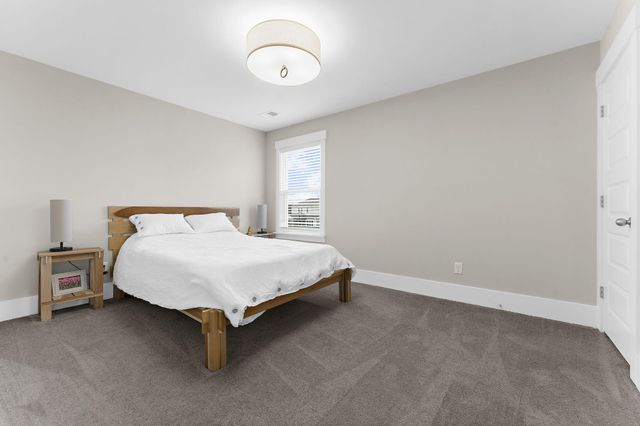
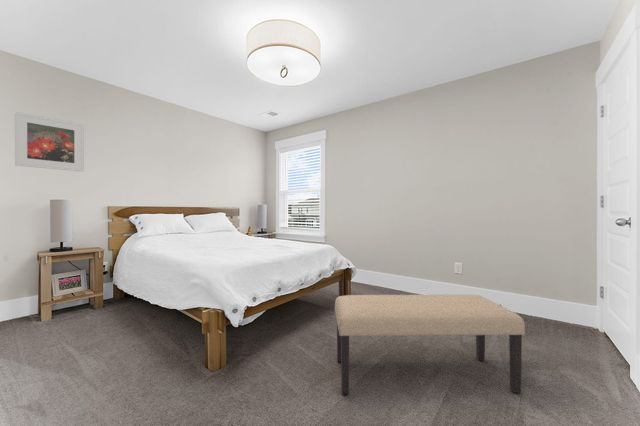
+ bench (419, 334)
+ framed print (51, 143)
